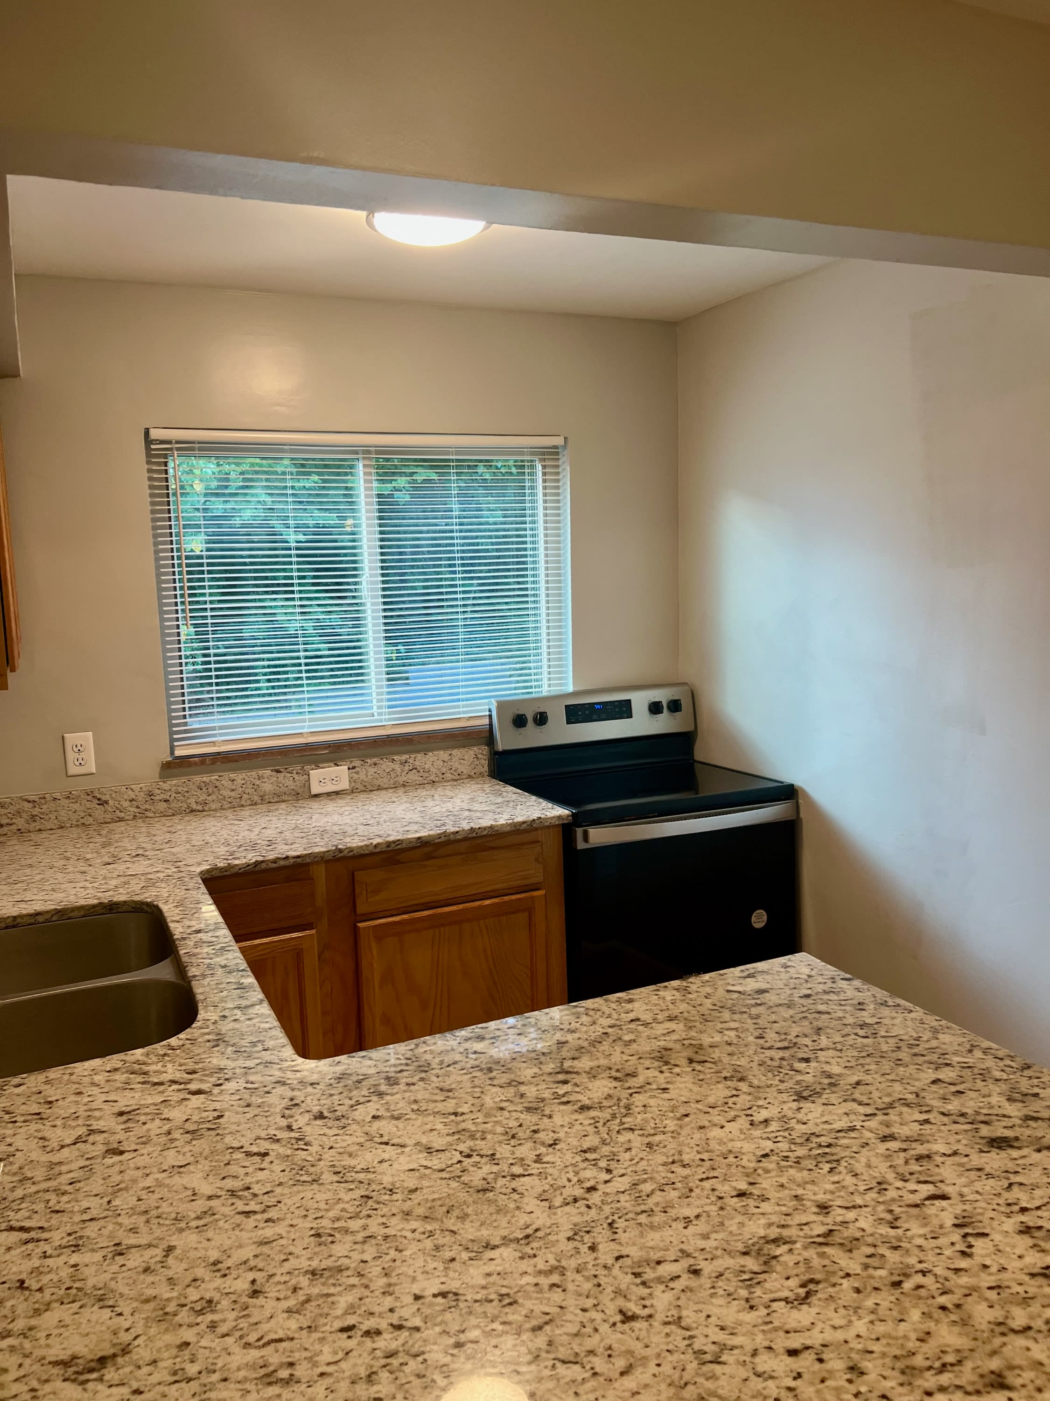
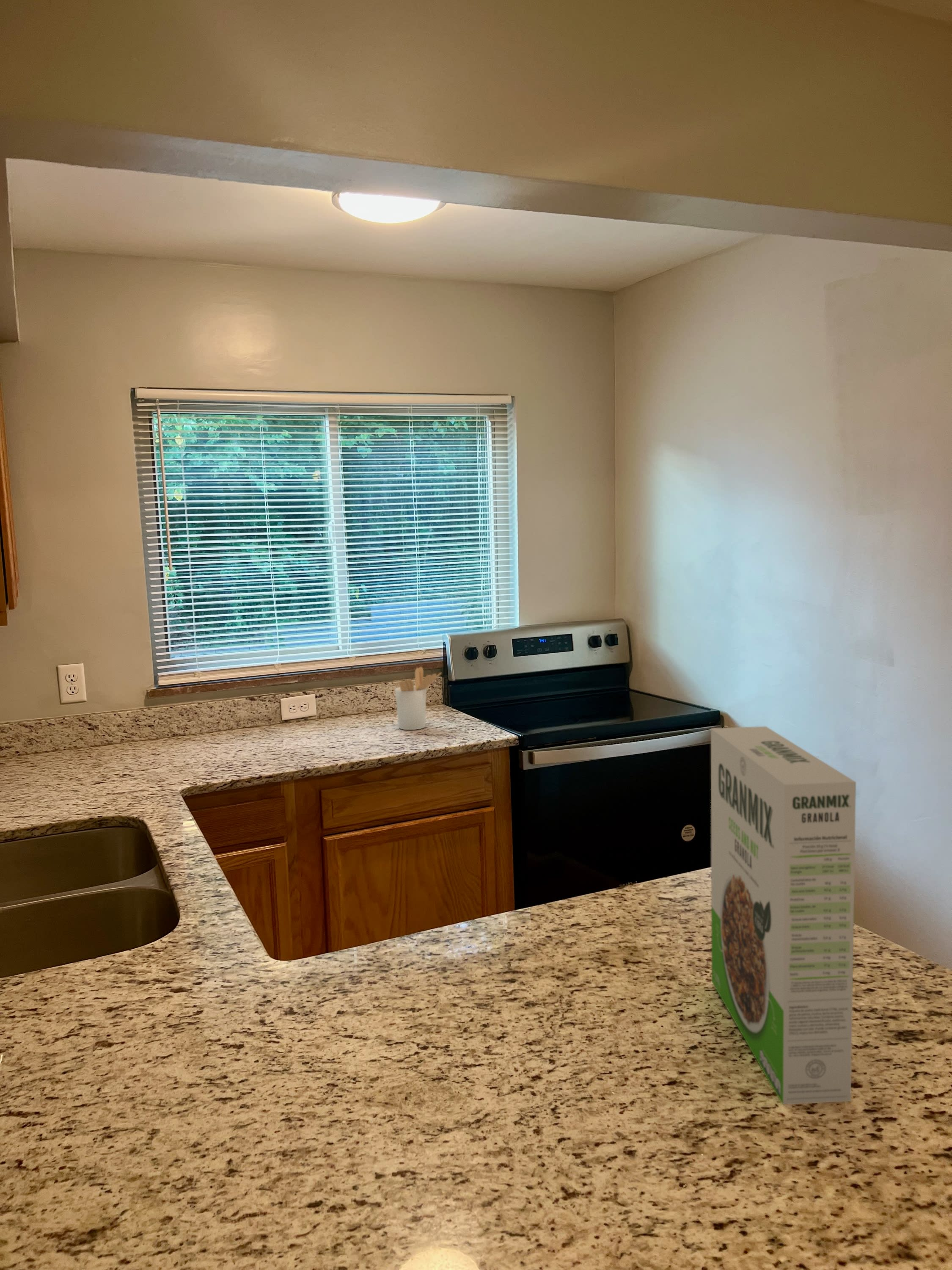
+ utensil holder (418, 698)
+ cereal box (773, 896)
